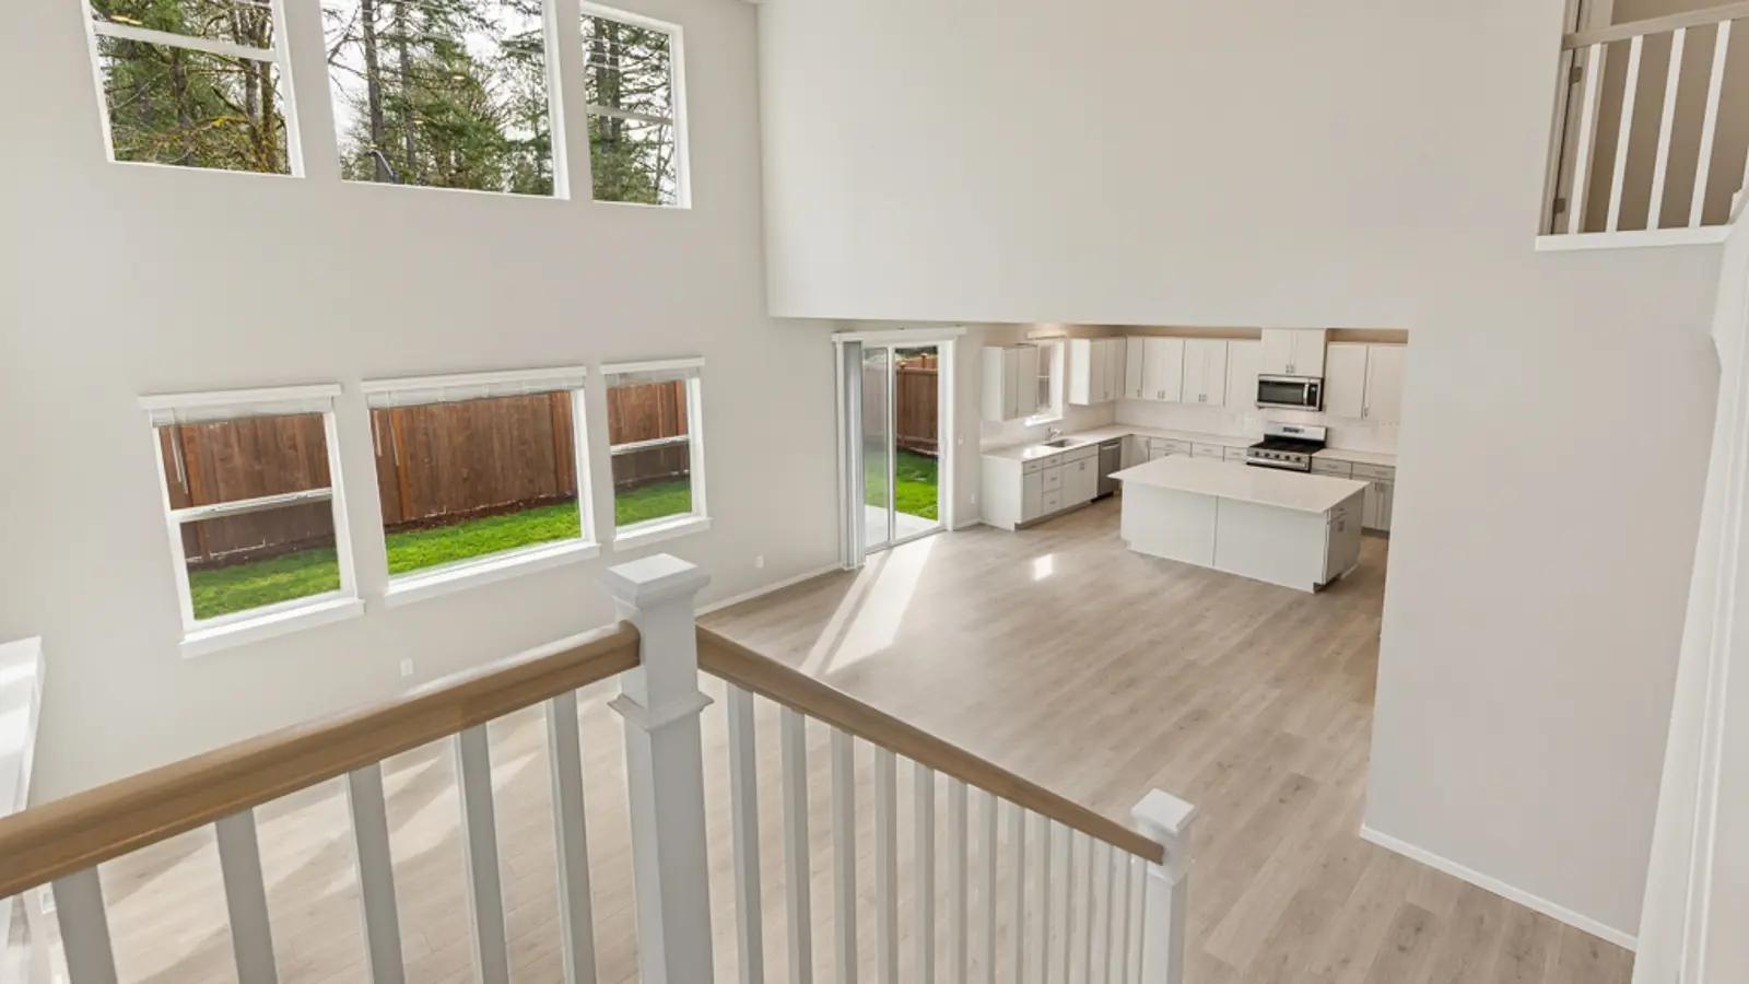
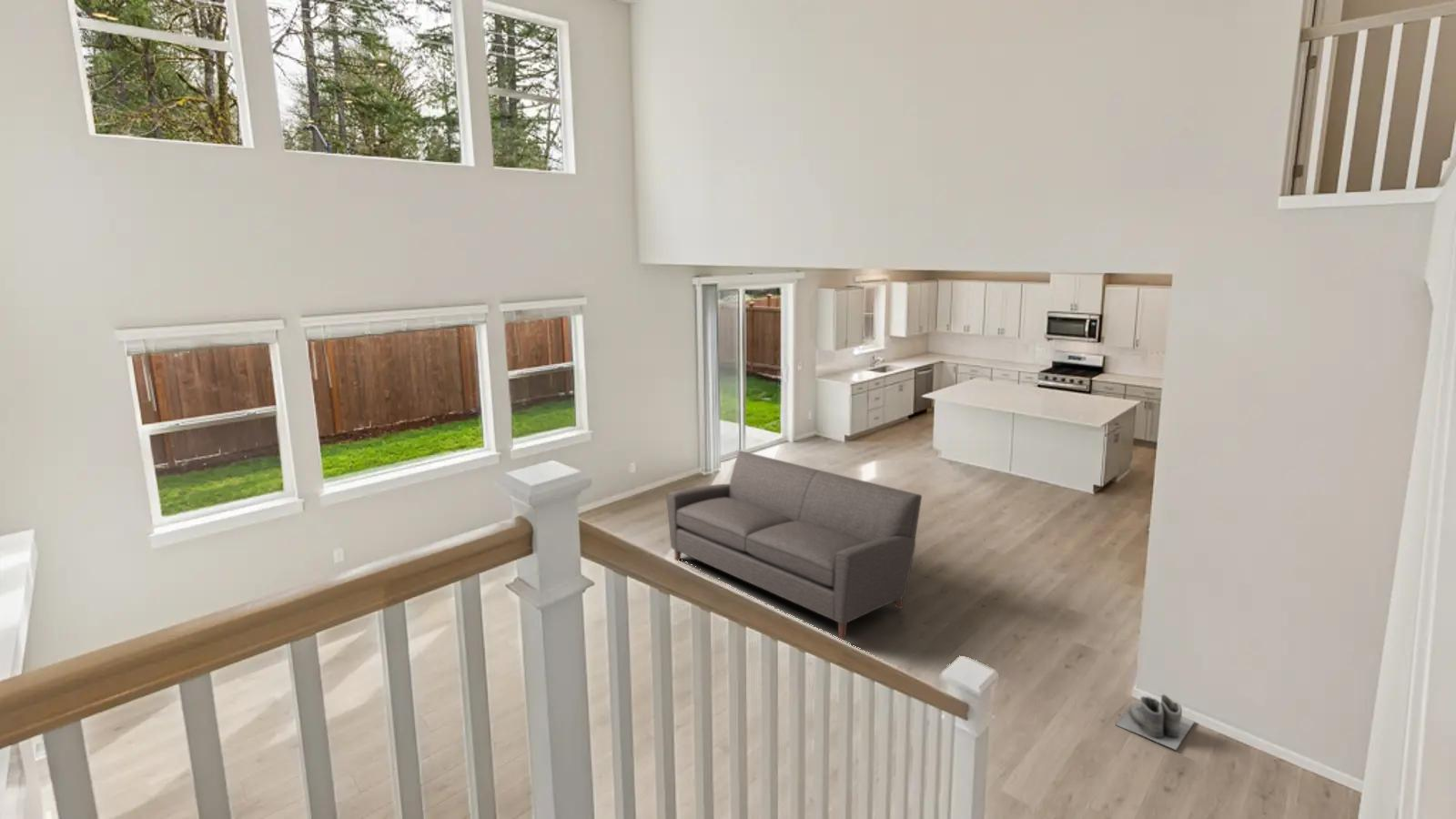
+ boots (1157, 708)
+ sofa (784, 531)
